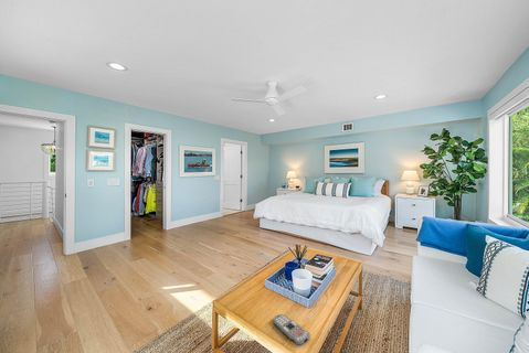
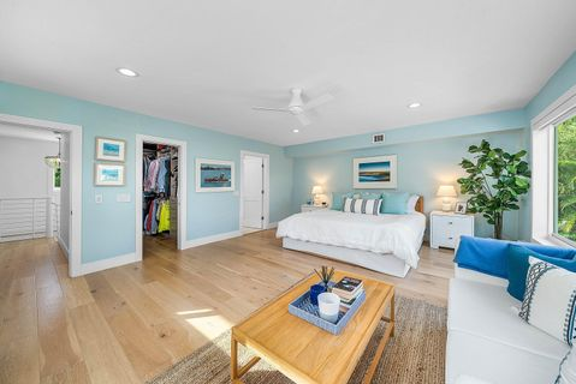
- remote control (289, 328)
